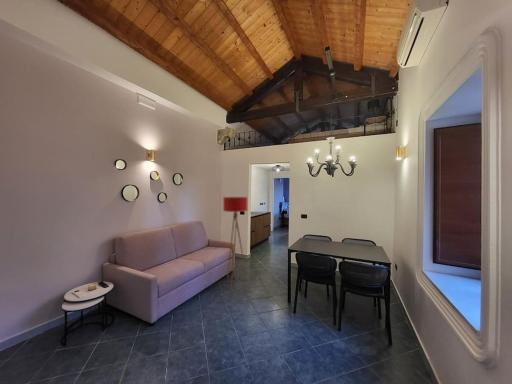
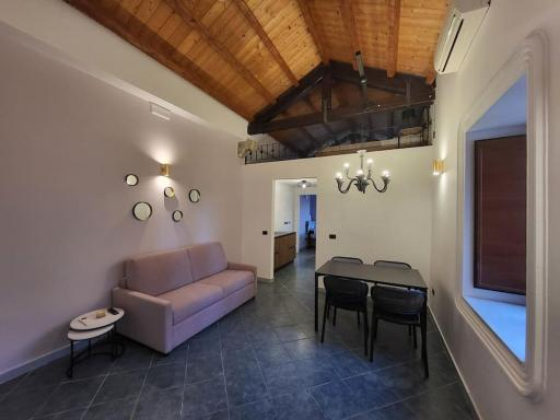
- floor lamp (235, 239)
